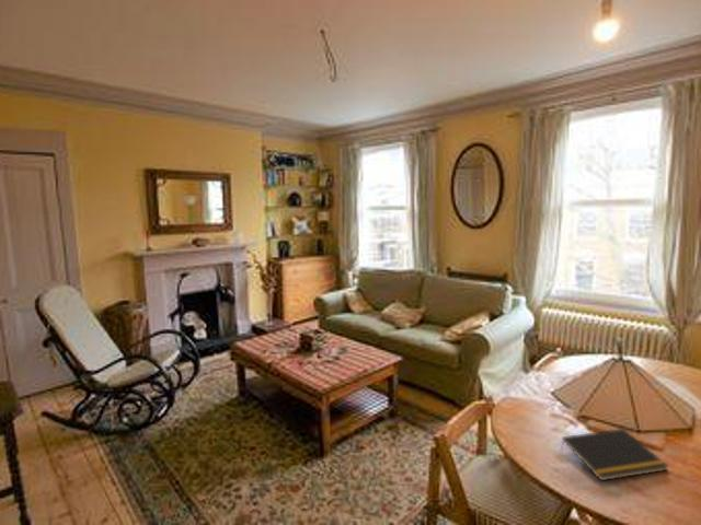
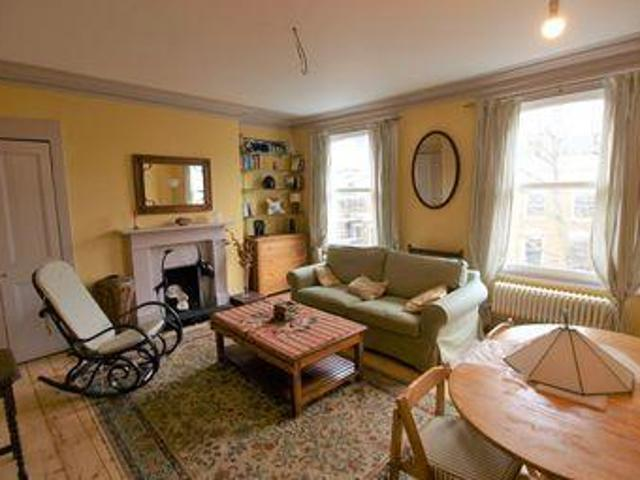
- notepad (612, 452)
